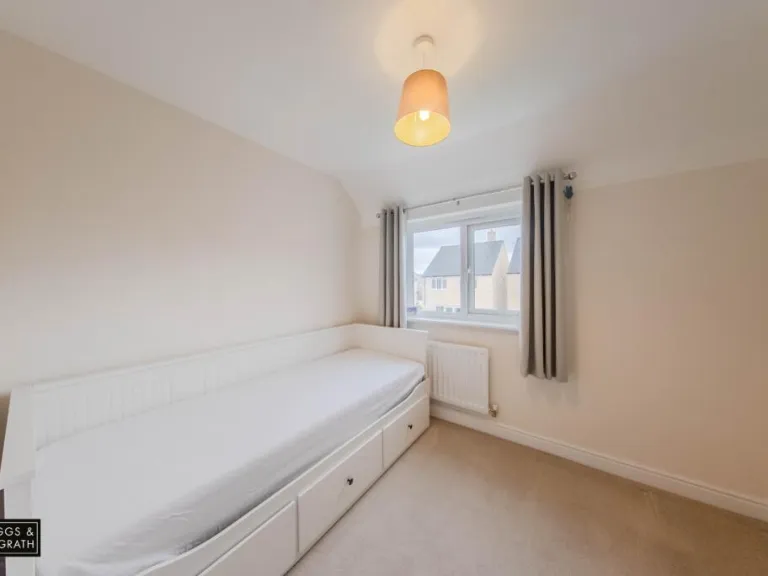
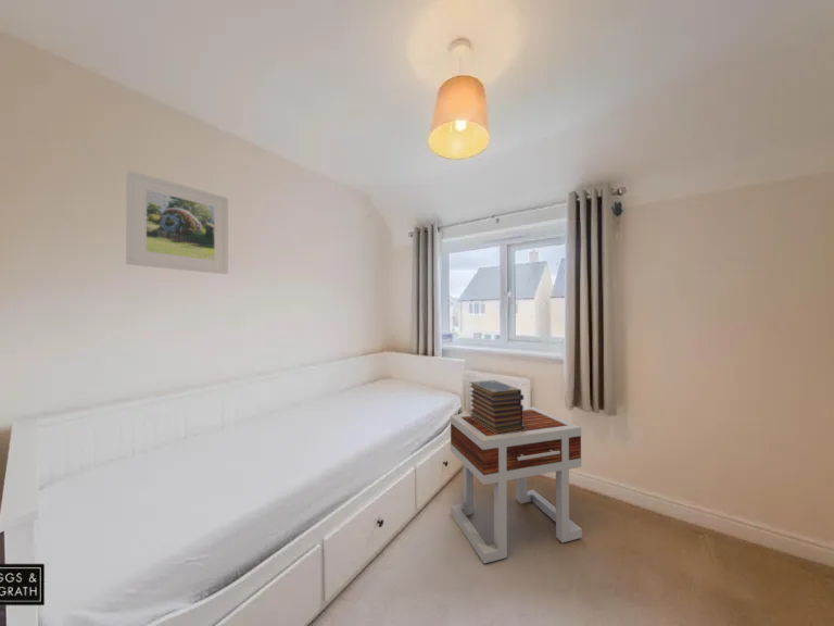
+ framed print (182, 227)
+ book stack (494, 404)
+ side table (514, 474)
